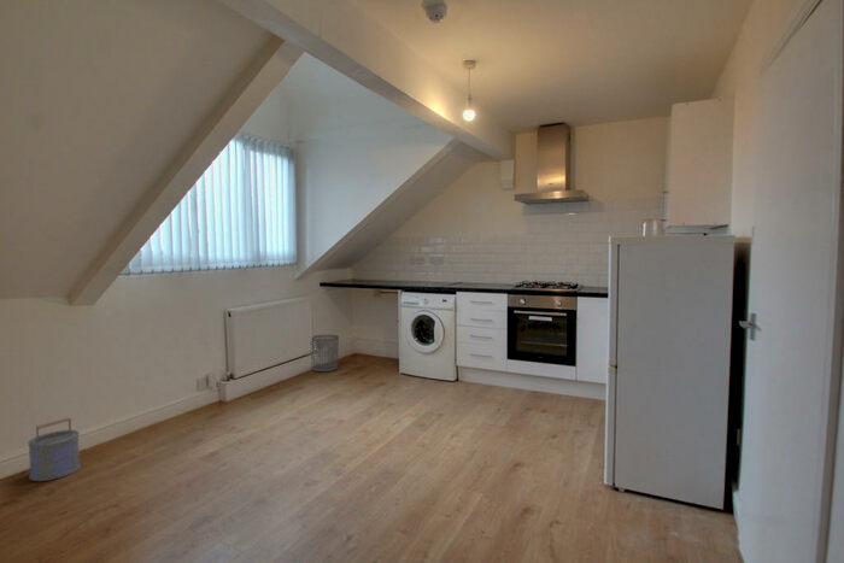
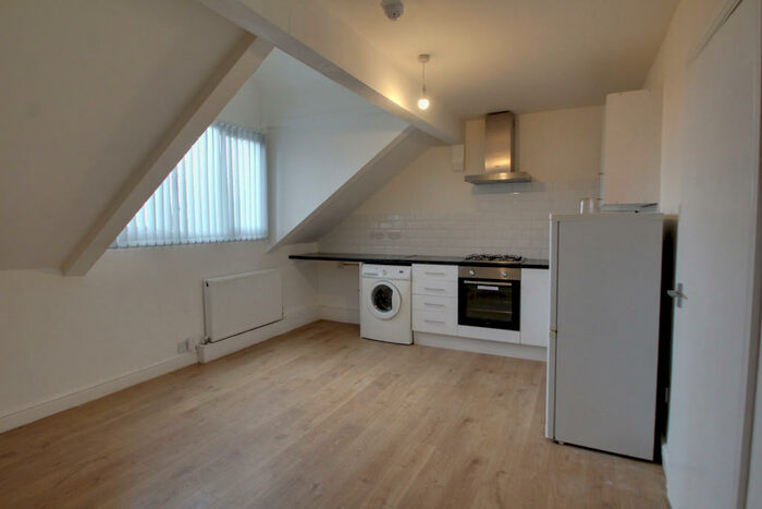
- waste bin (324, 352)
- bucket (54, 446)
